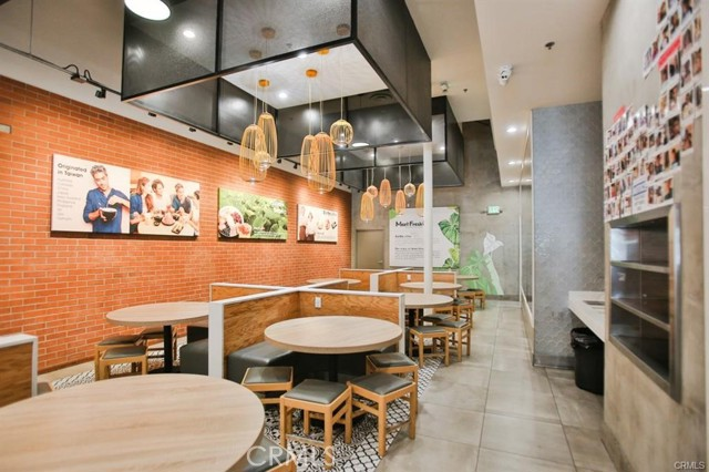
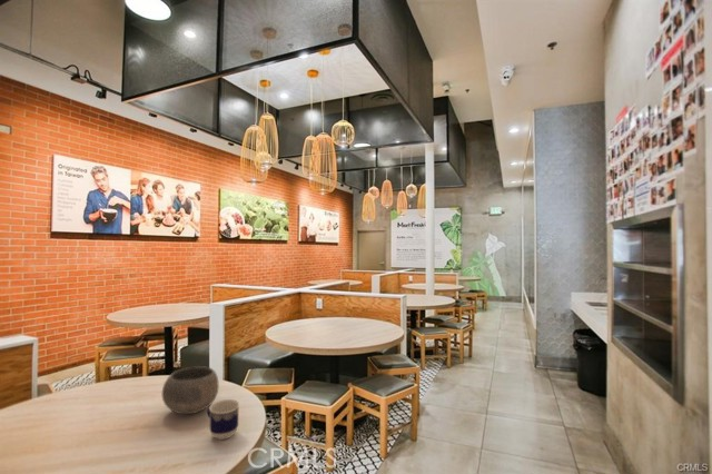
+ bowl (190, 391)
+ cup (220, 419)
